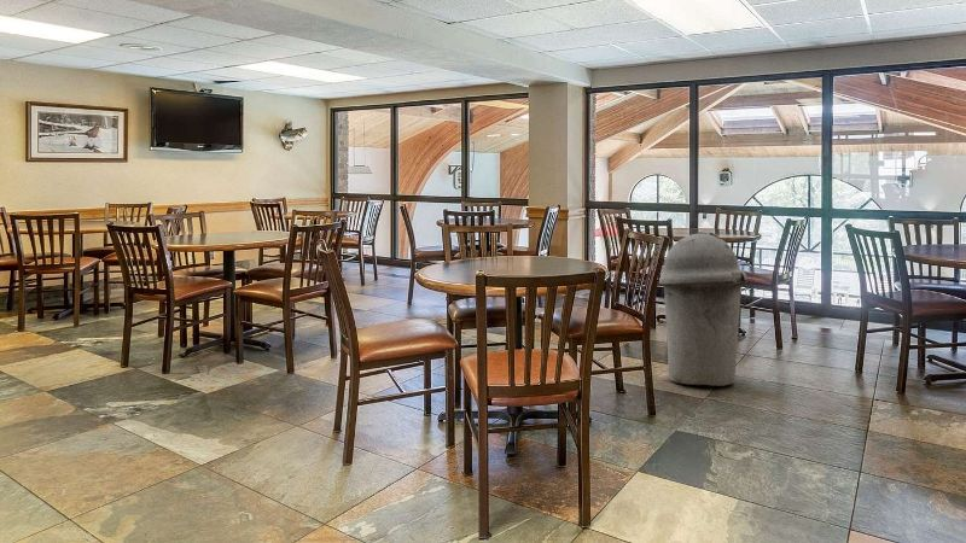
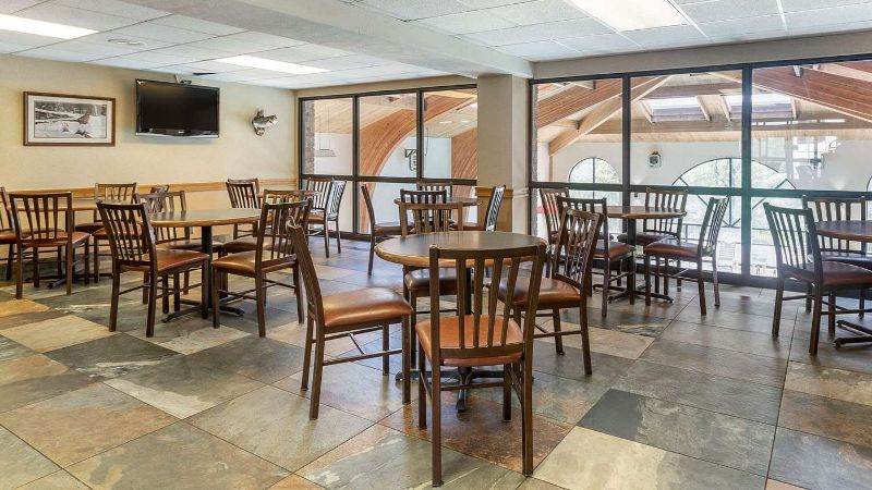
- trash can (700, 305)
